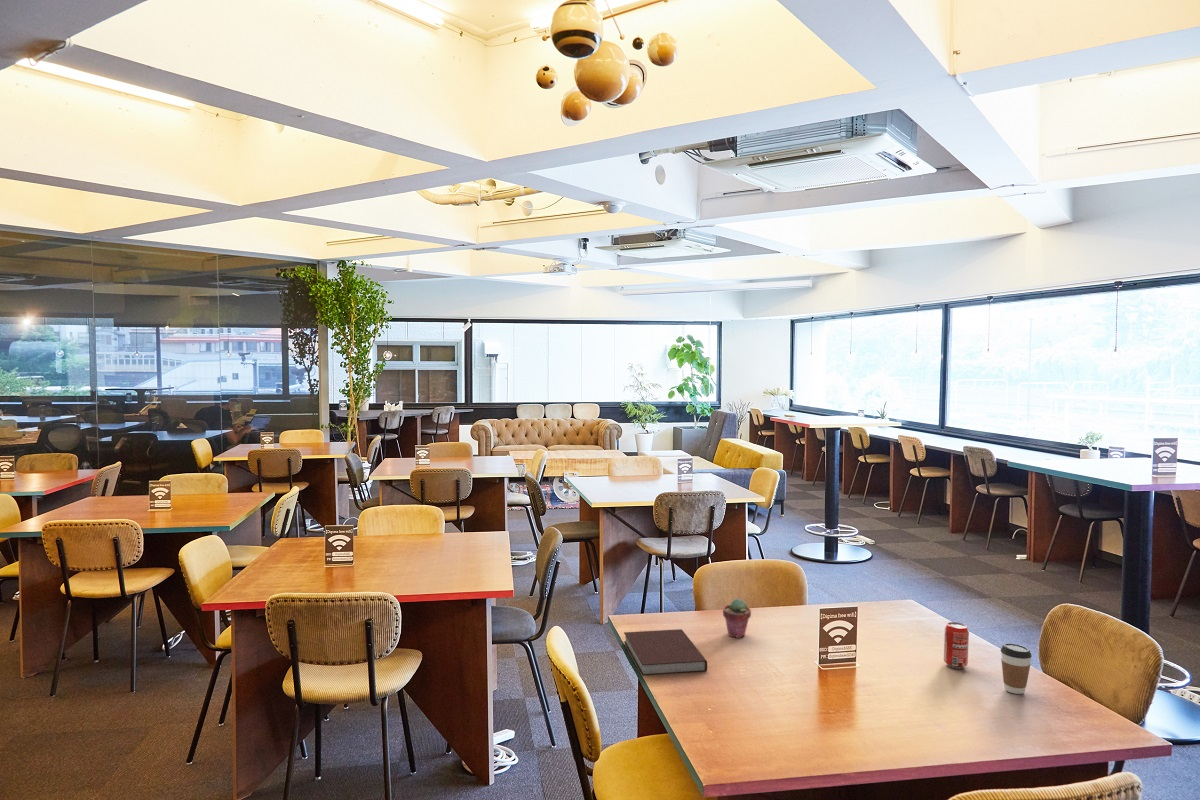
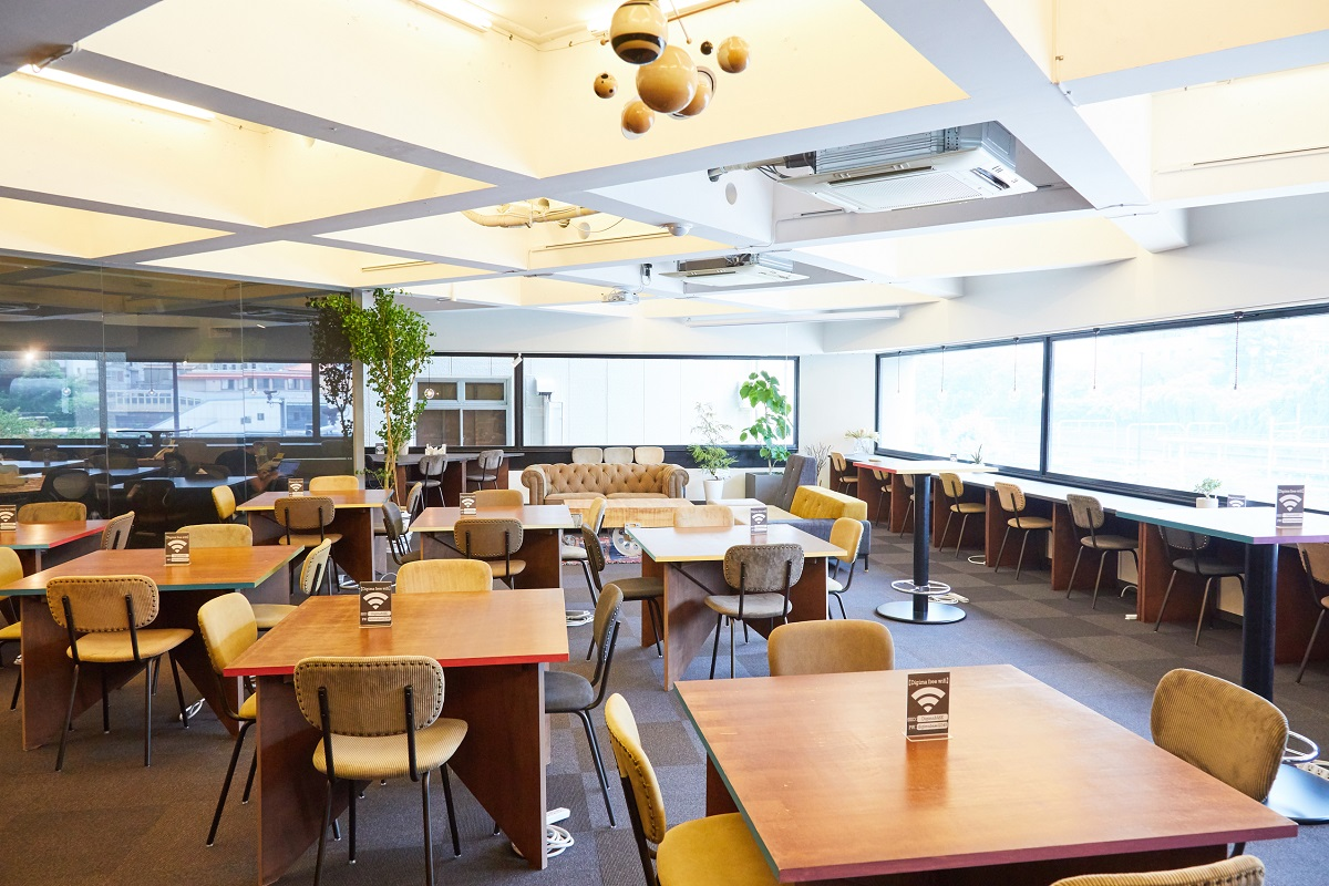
- coffee cup (1015, 668)
- notebook (663, 650)
- beverage can (956, 645)
- potted succulent (736, 616)
